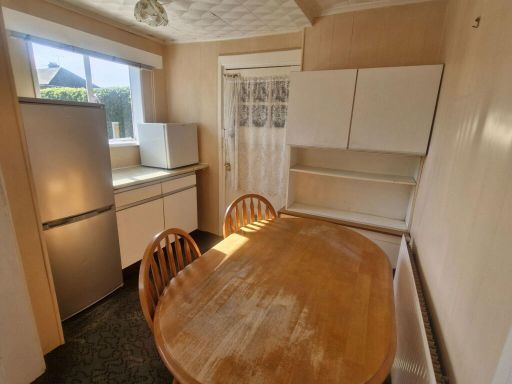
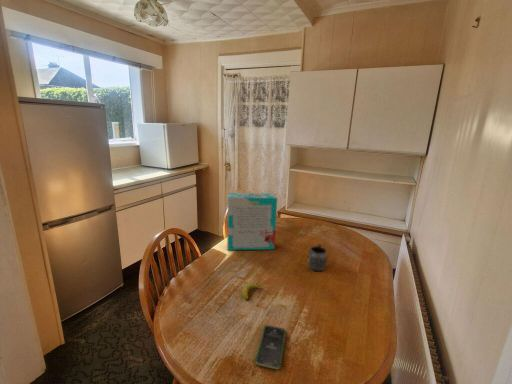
+ banana (250, 288)
+ cereal box (251, 221)
+ mug (317, 257)
+ smartphone (271, 345)
